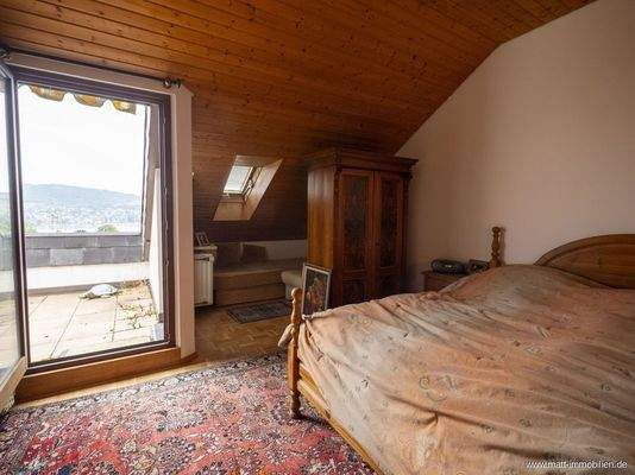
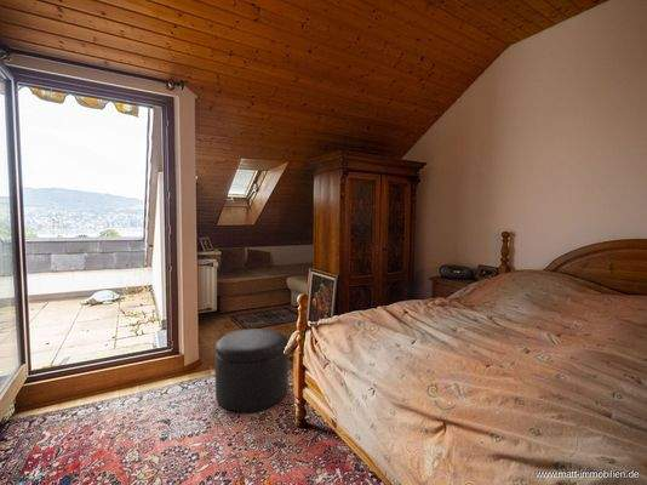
+ ottoman (252, 365)
